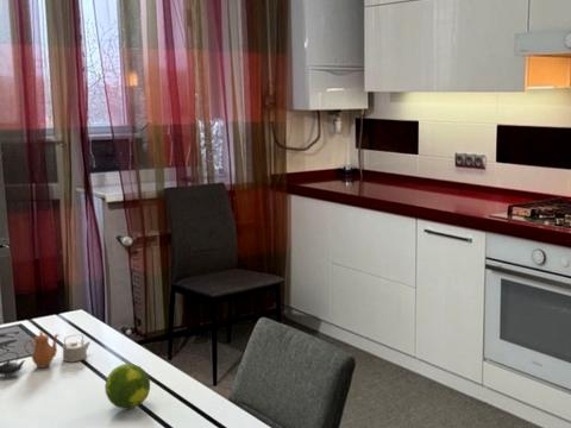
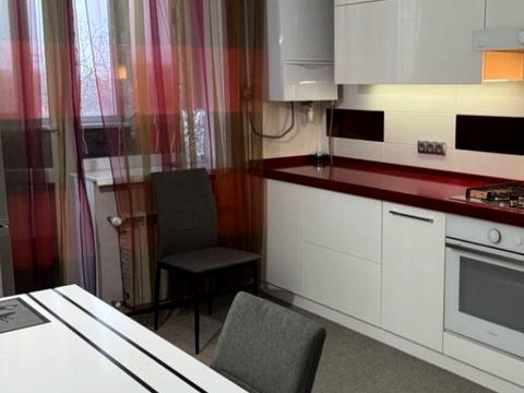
- fruit (127, 385)
- teapot (44, 347)
